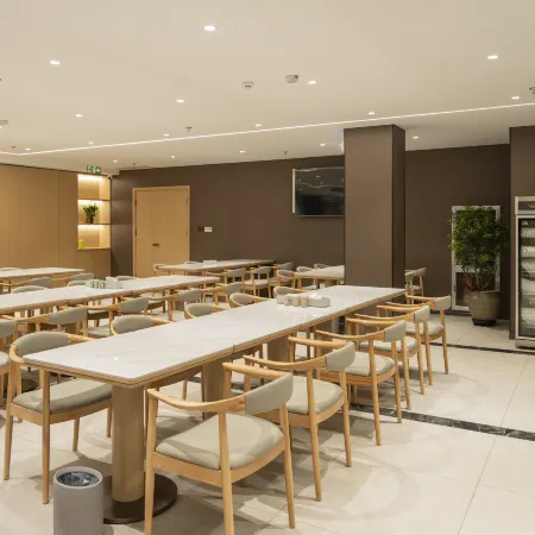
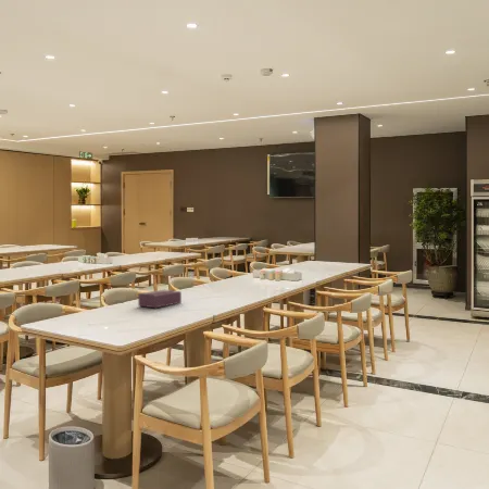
+ tissue box (160, 298)
